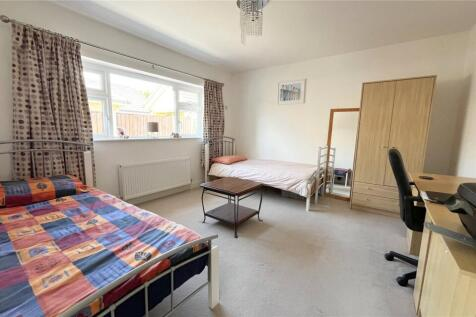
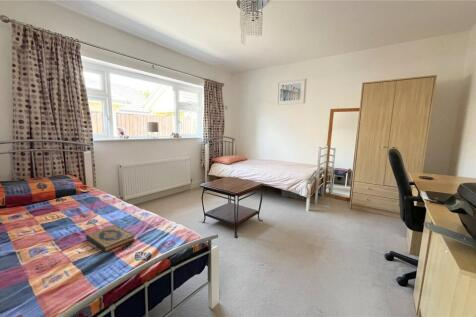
+ hardback book (110, 237)
